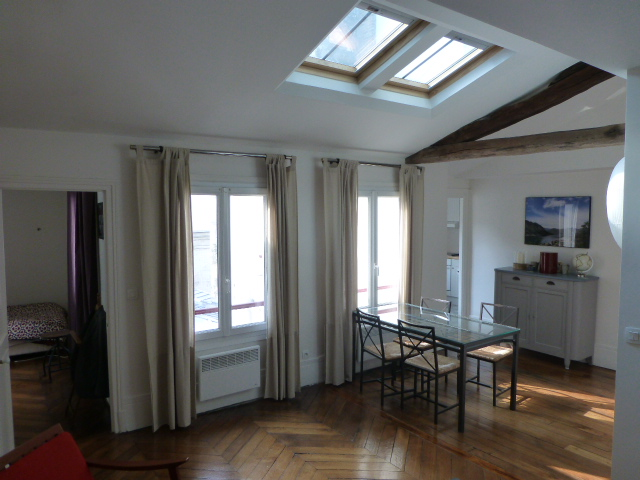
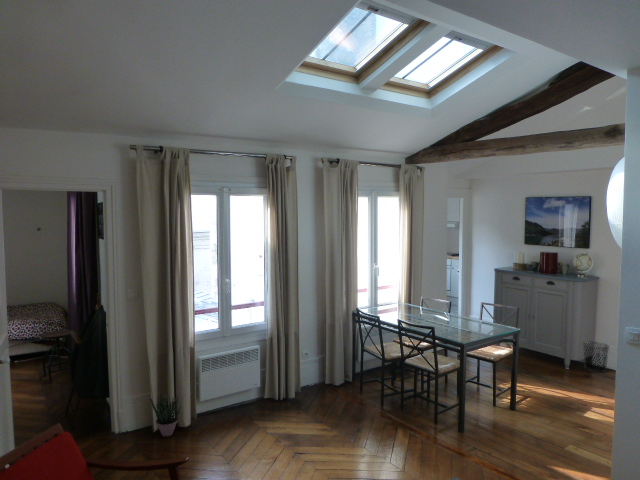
+ waste bin (595, 357)
+ potted plant (165, 413)
